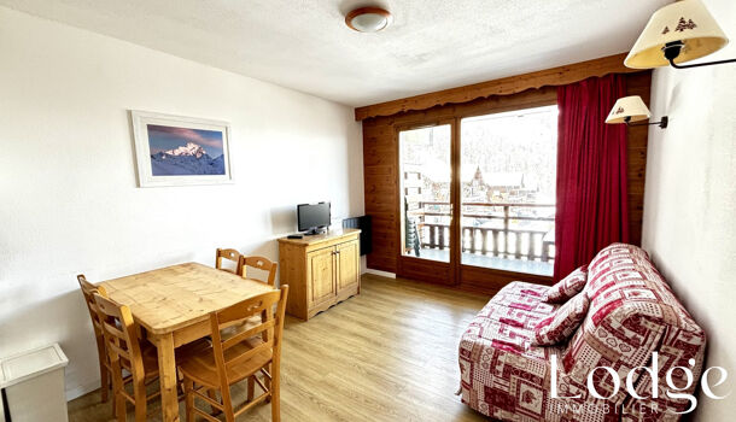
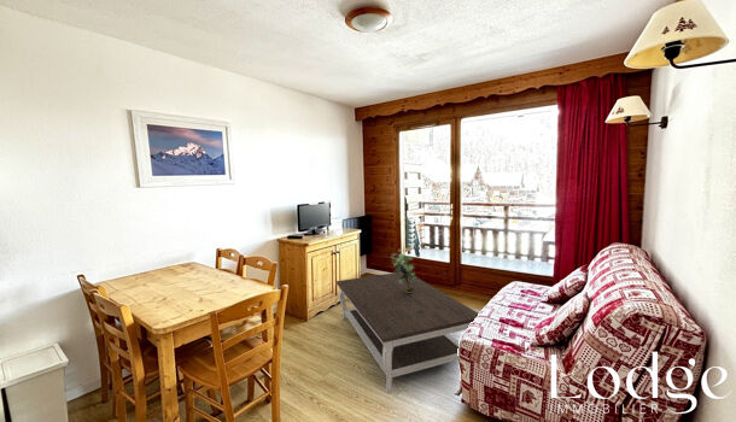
+ coffee table (398, 317)
+ potted plant (403, 271)
